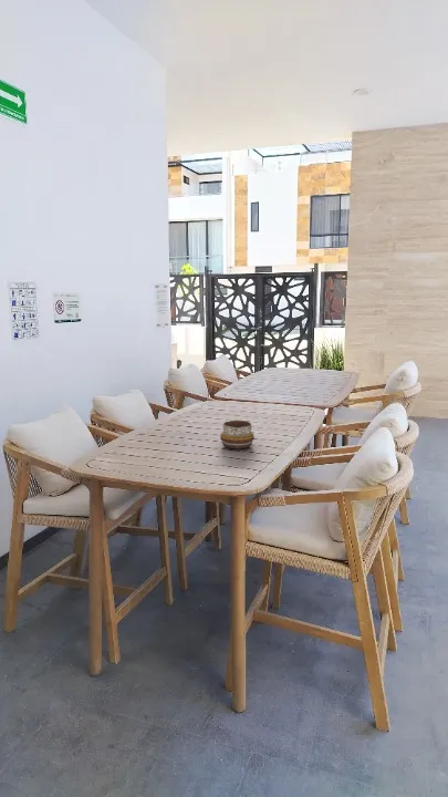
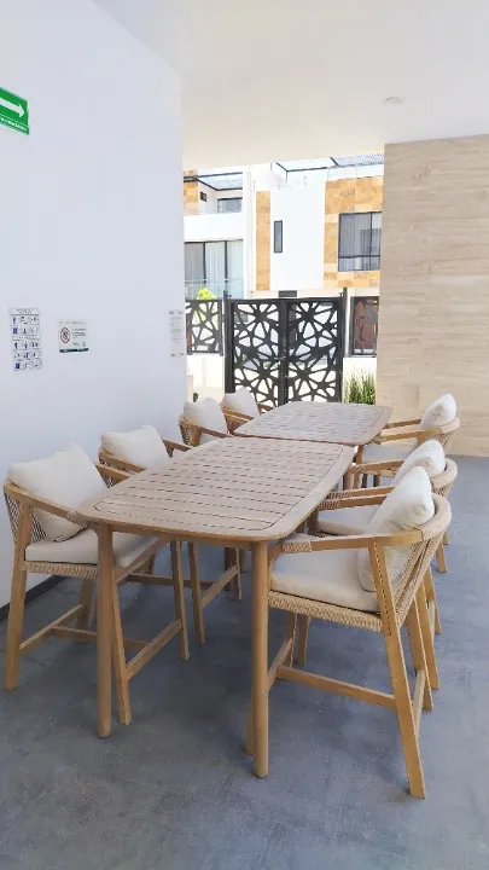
- decorative bowl (237, 434)
